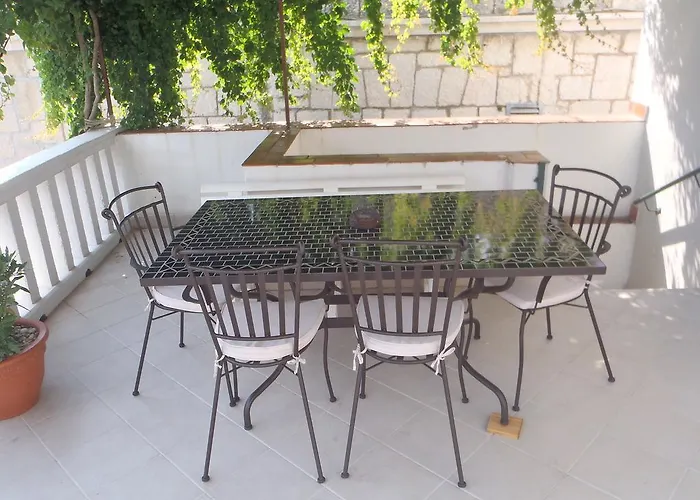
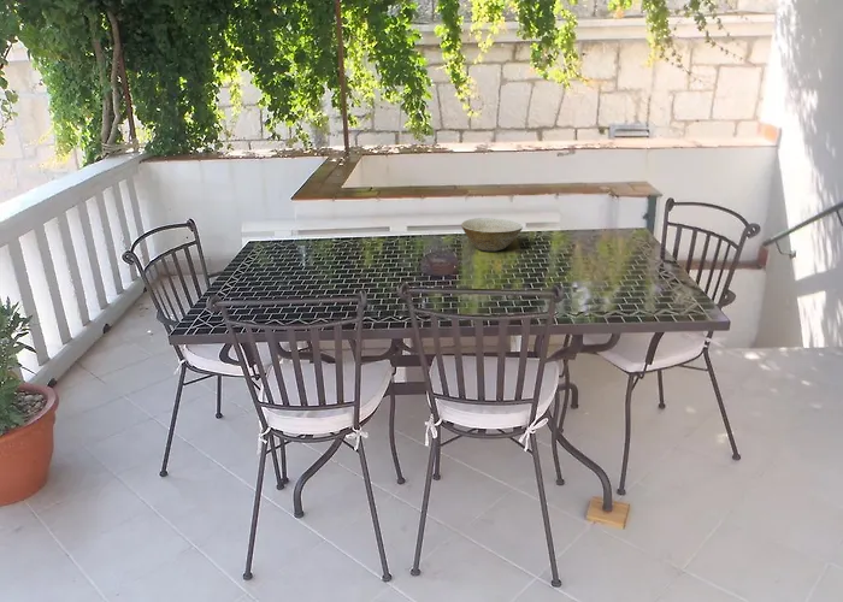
+ bowl (491, 235)
